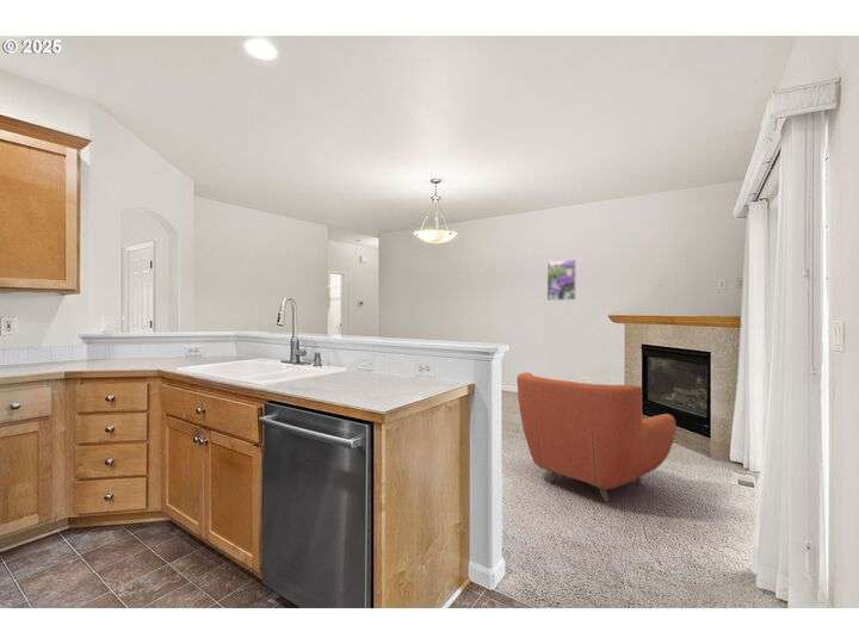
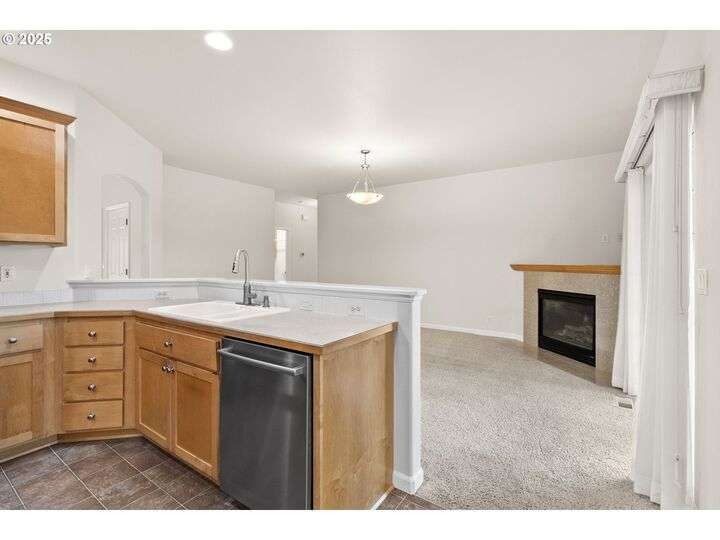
- armchair (589, 429)
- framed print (561, 280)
